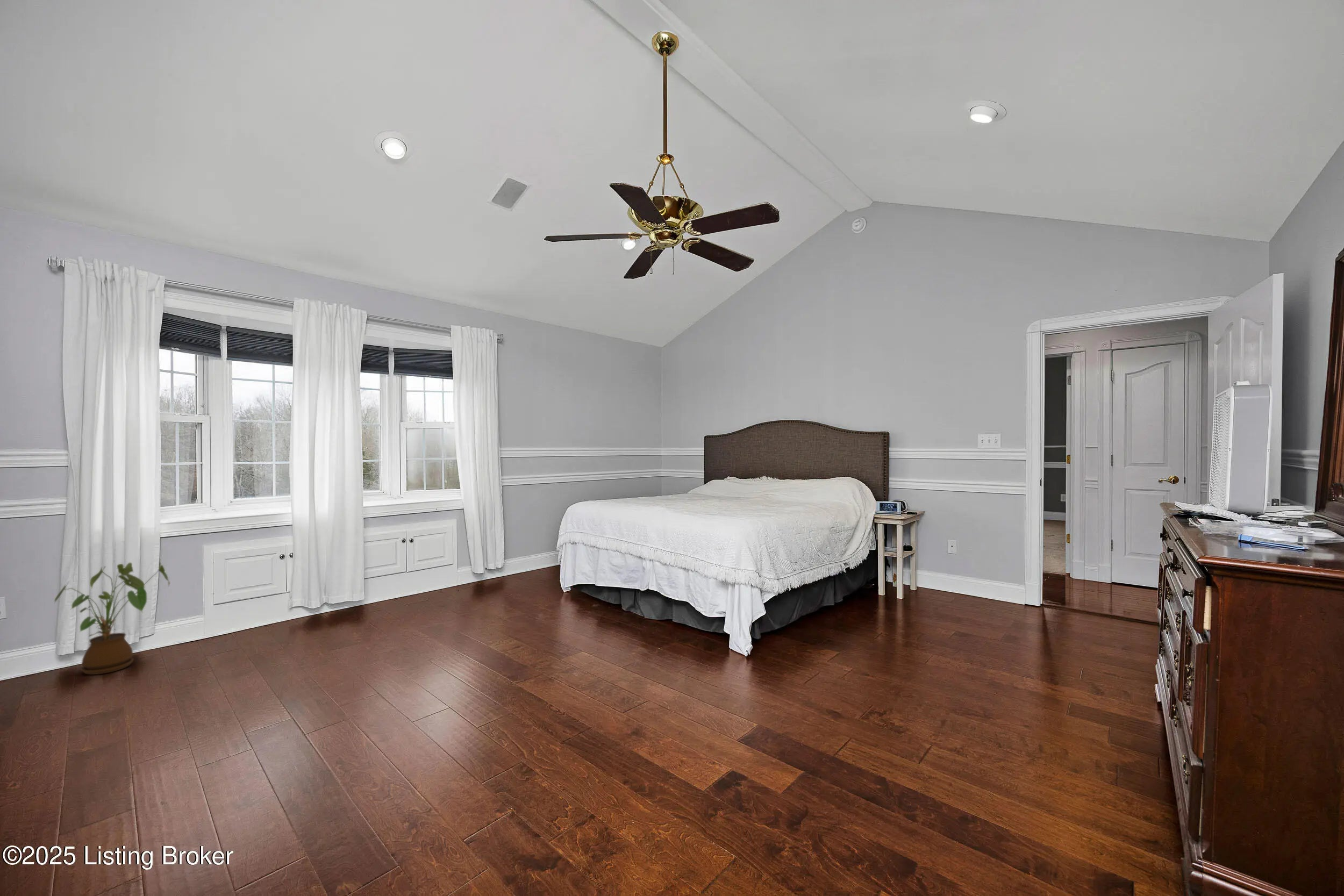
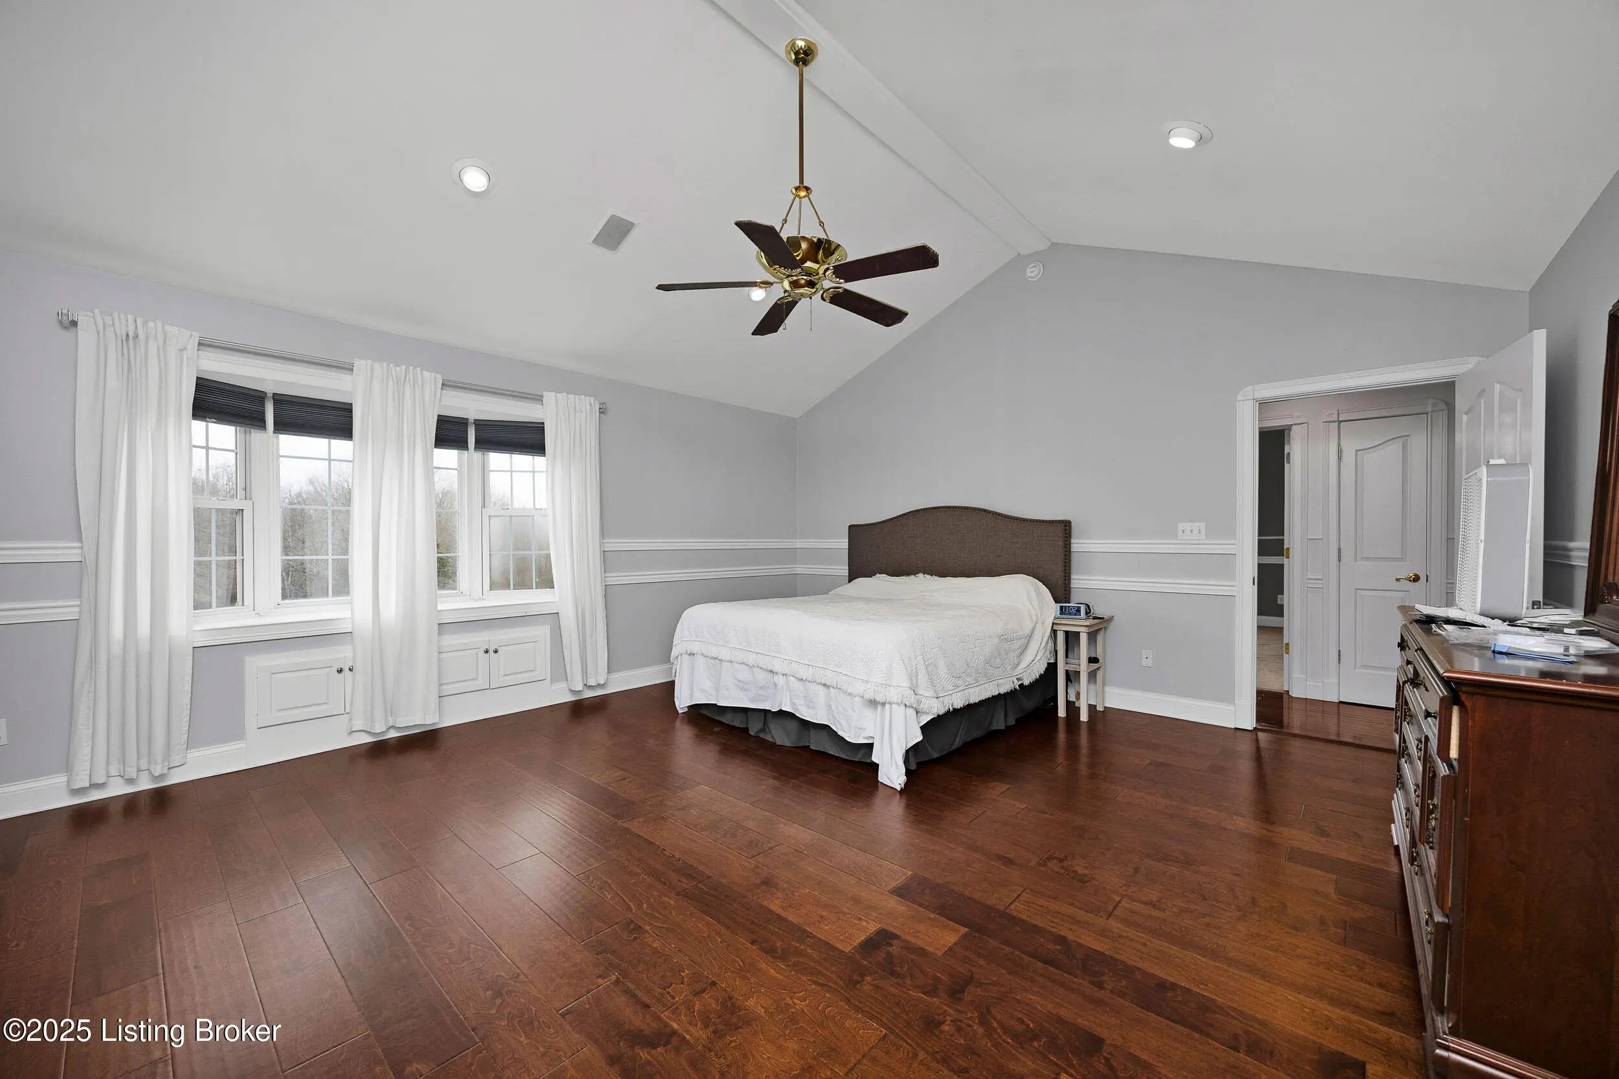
- house plant (116, 617)
